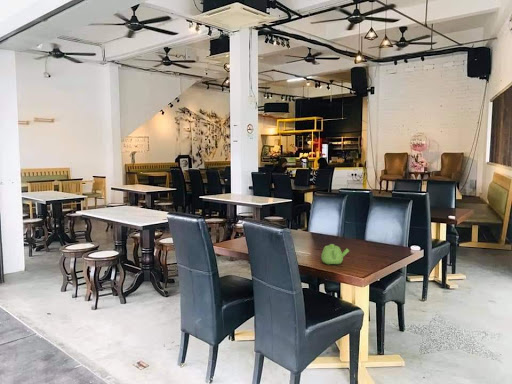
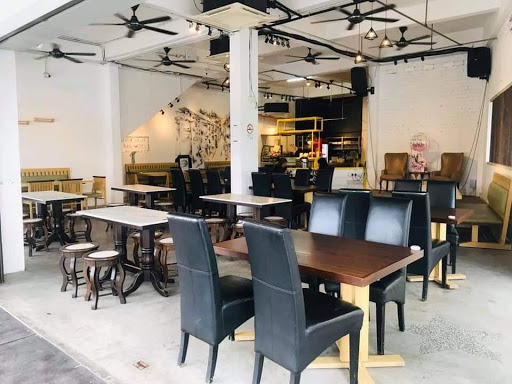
- teapot (335, 253)
